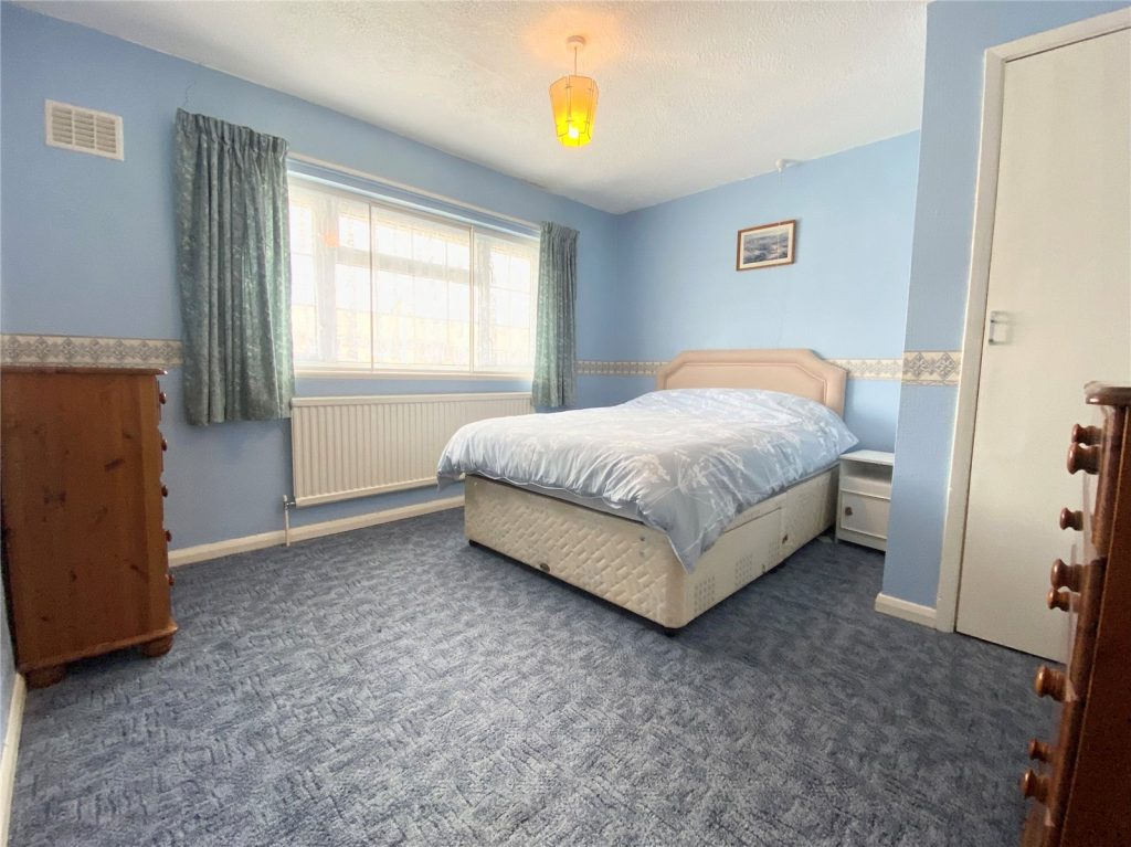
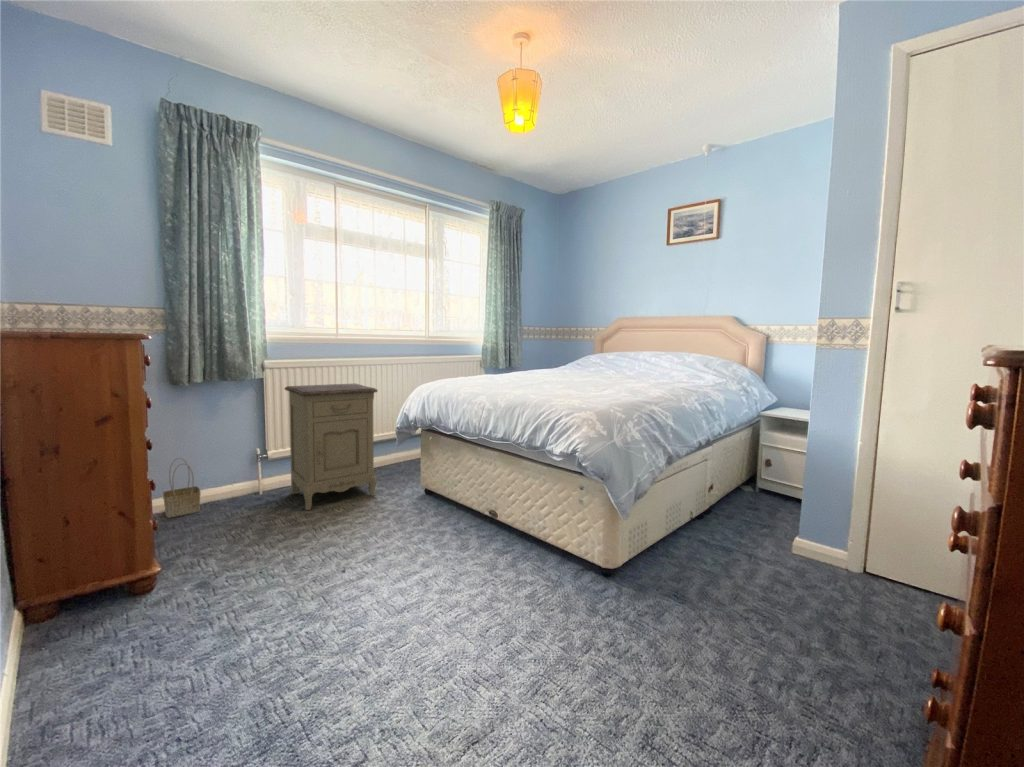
+ nightstand (334, 442)
+ basket (181, 488)
